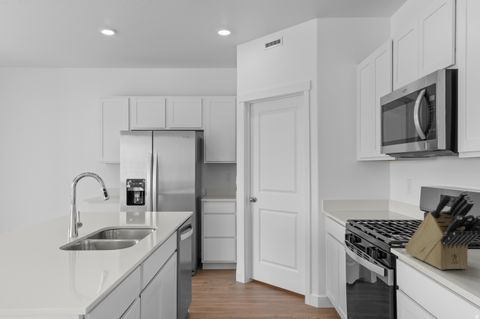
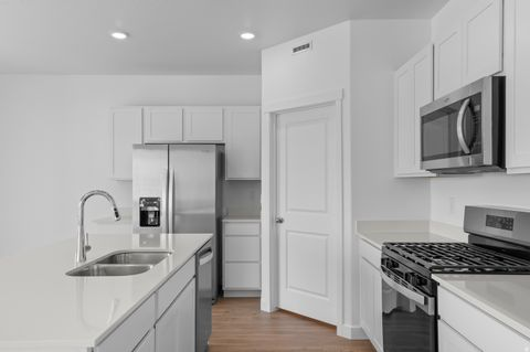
- knife block (440, 226)
